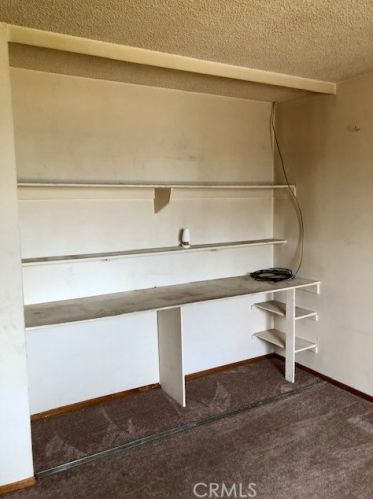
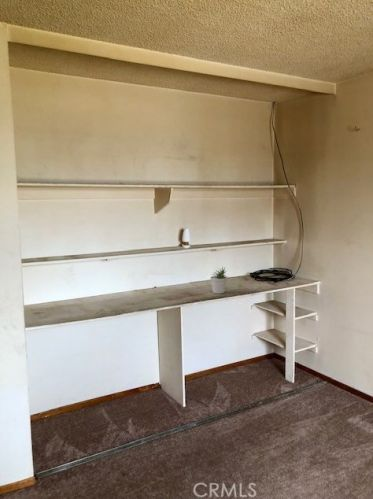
+ potted plant (219, 279)
